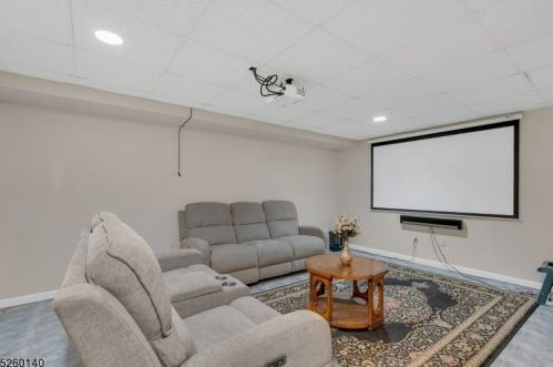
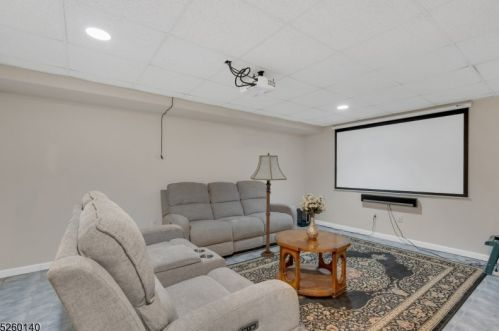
+ floor lamp (267, 203)
